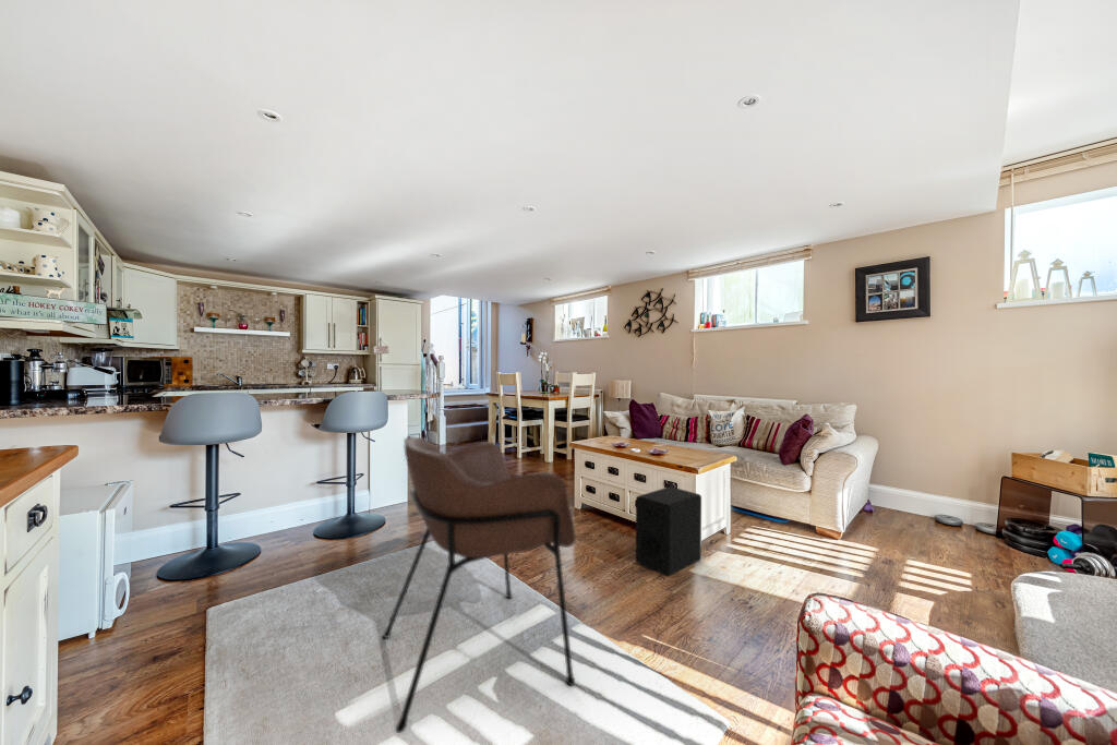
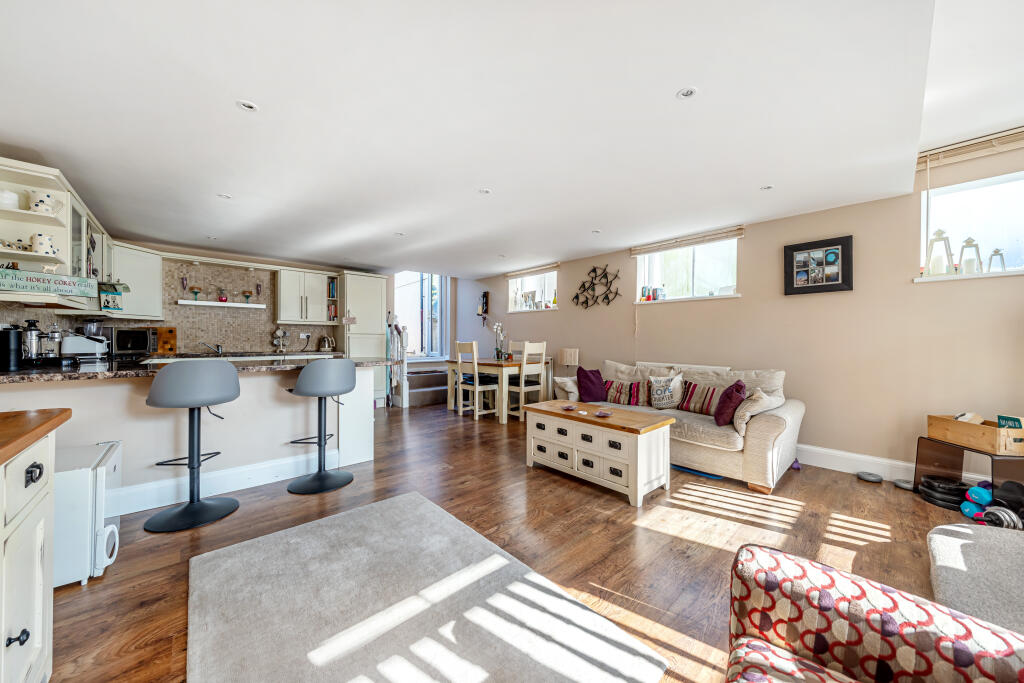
- speaker (669, 528)
- armchair (478, 544)
